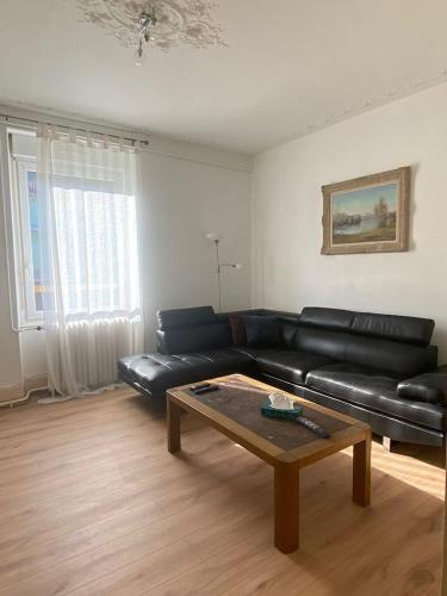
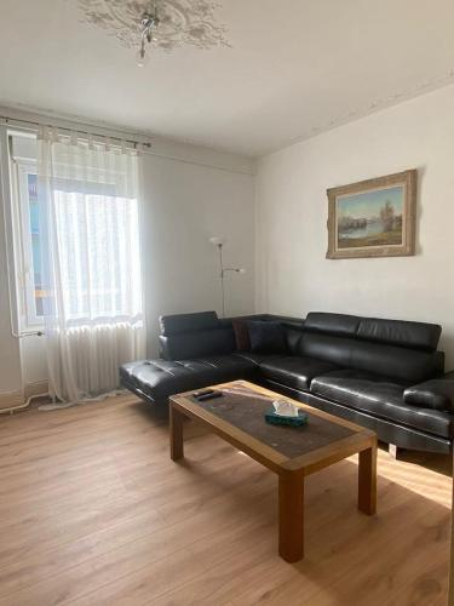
- remote control (311, 426)
